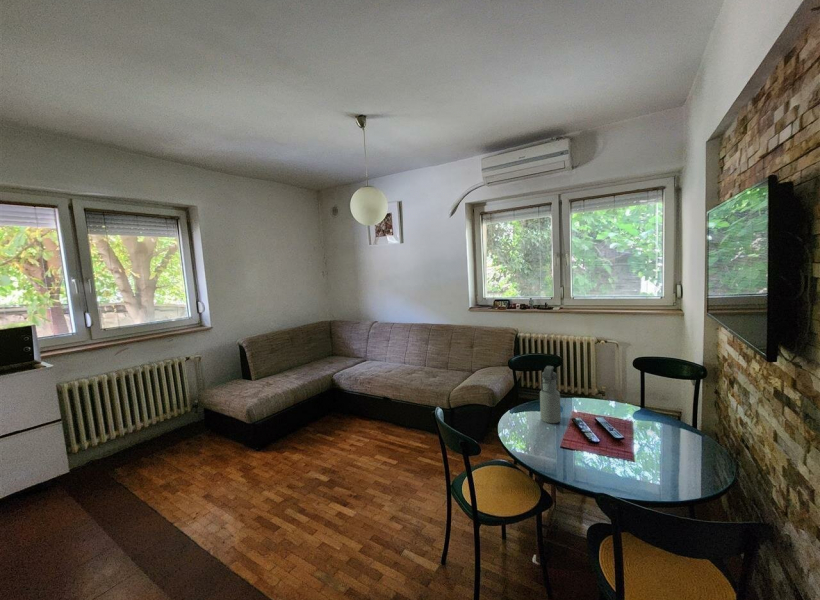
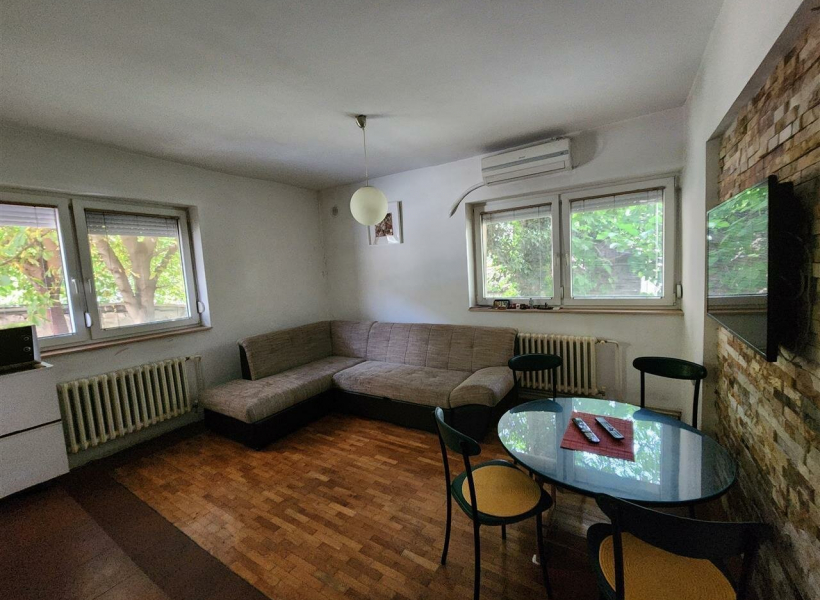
- water bottle (549, 393)
